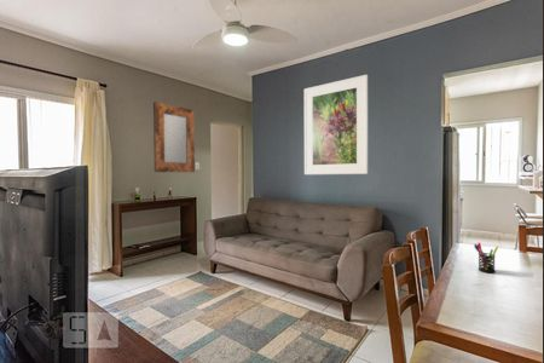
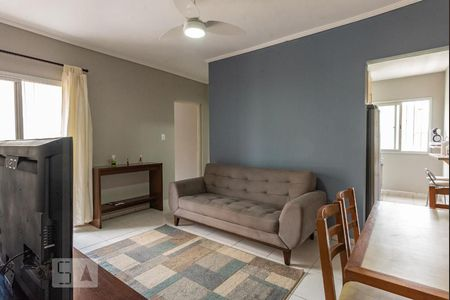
- pen holder (486, 257)
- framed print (334, 128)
- home mirror (175, 139)
